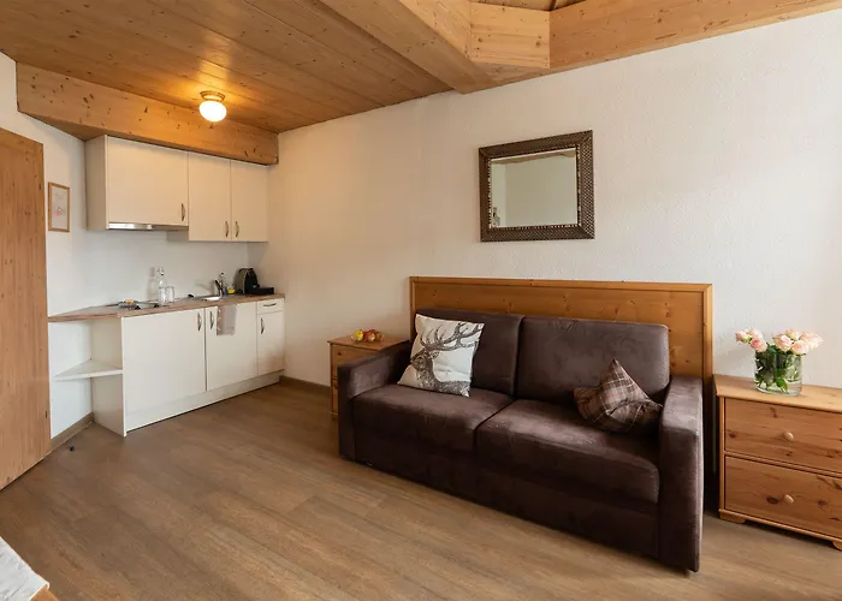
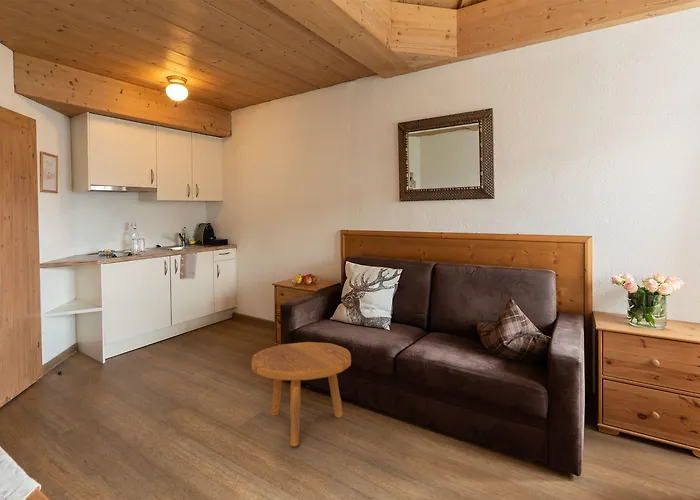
+ footstool (300, 389)
